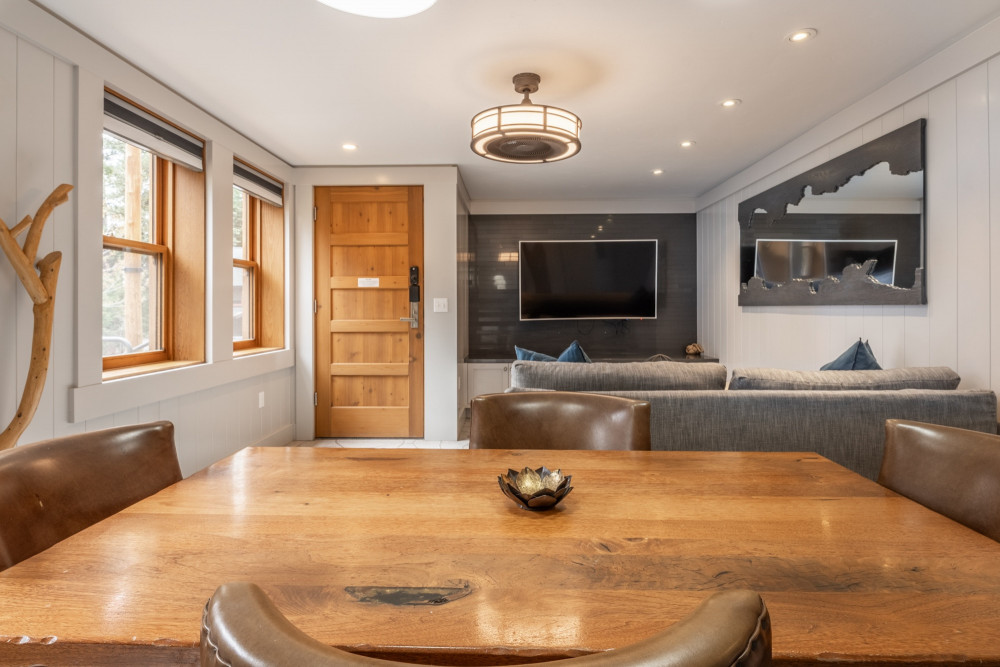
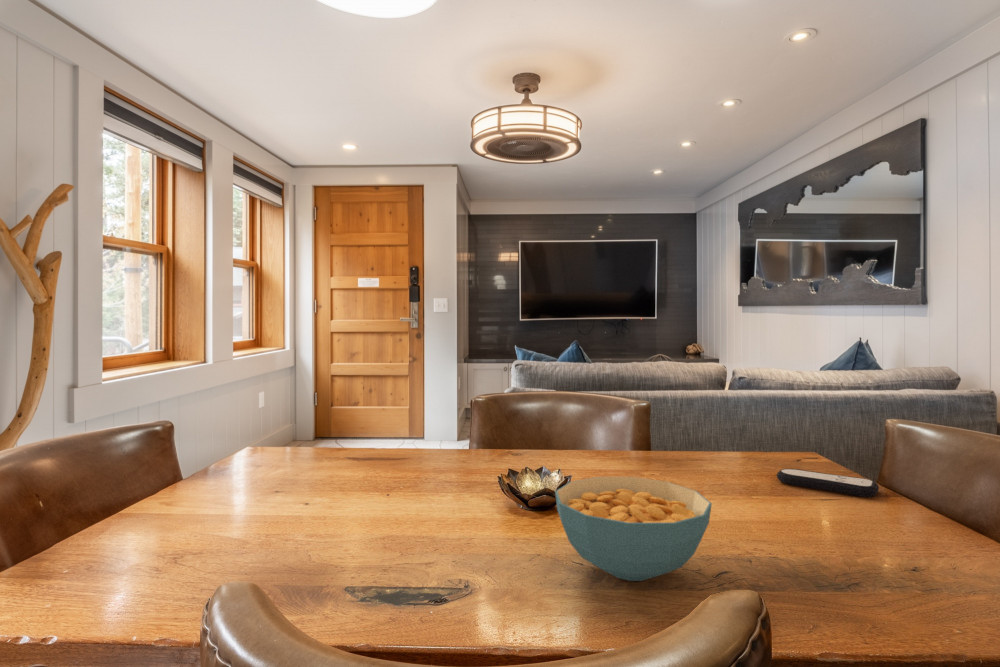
+ cereal bowl (630, 533)
+ remote control (825, 481)
